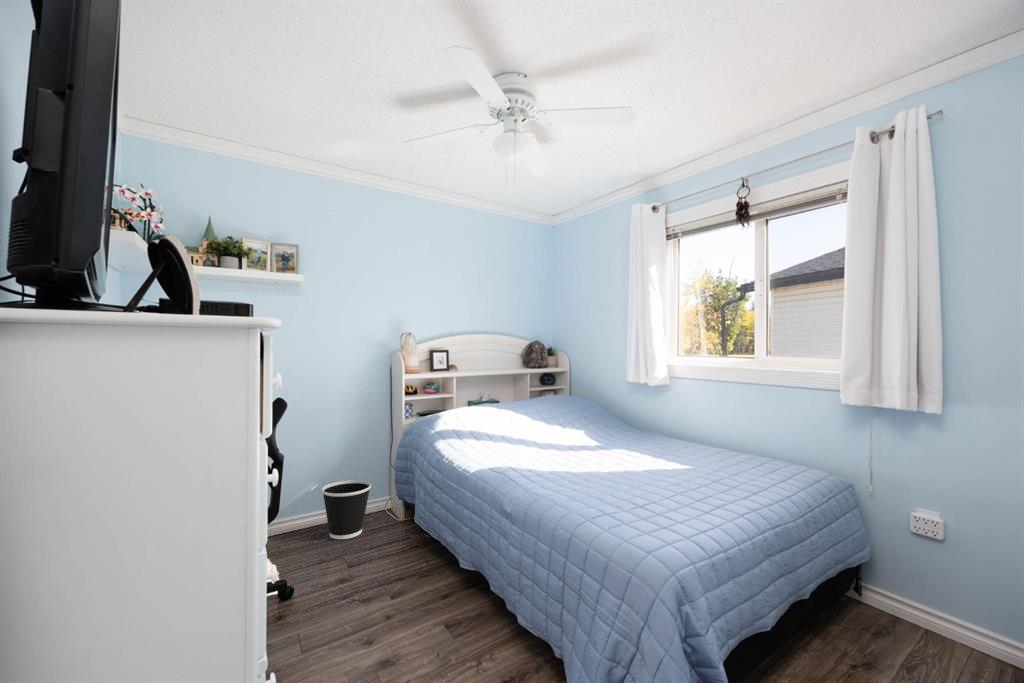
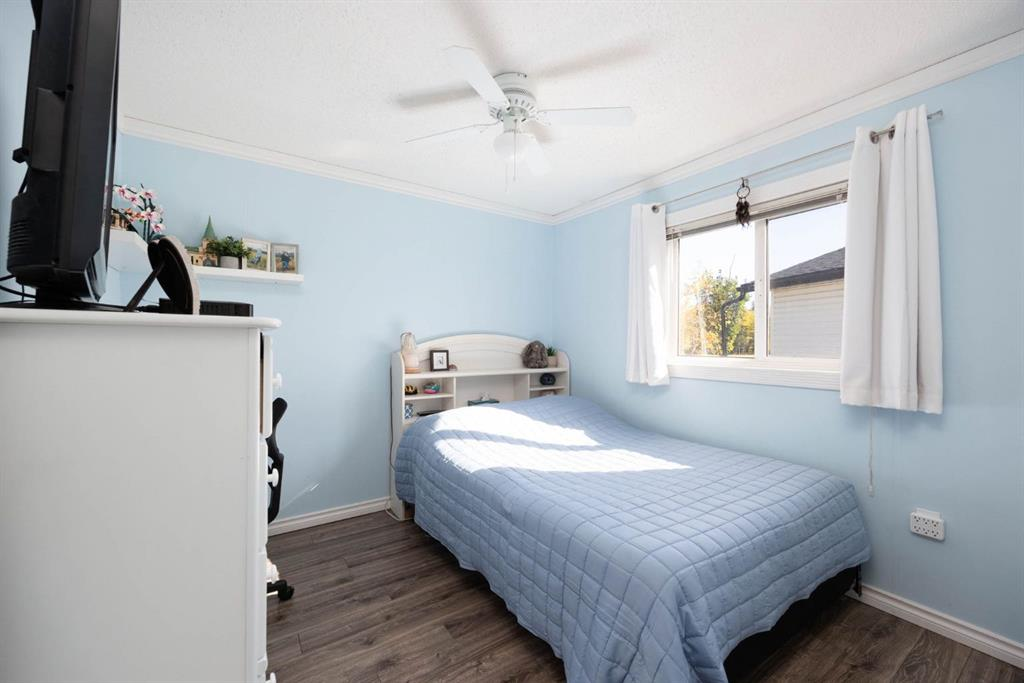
- wastebasket (346, 509)
